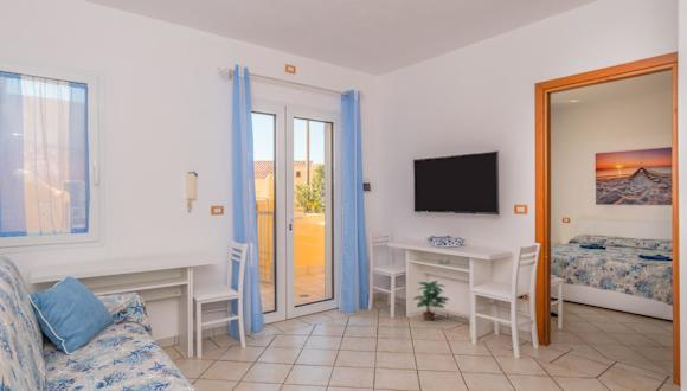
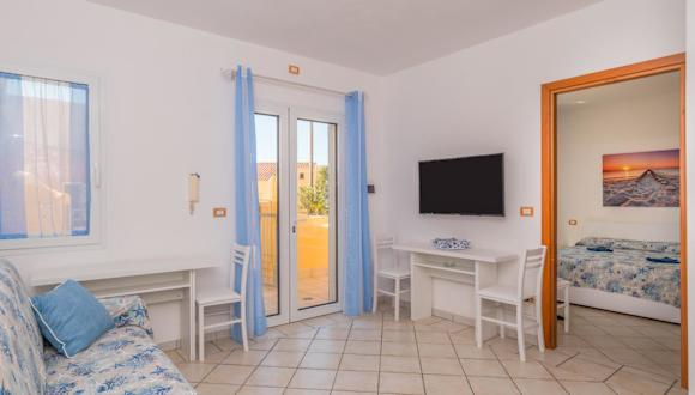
- potted plant (430, 301)
